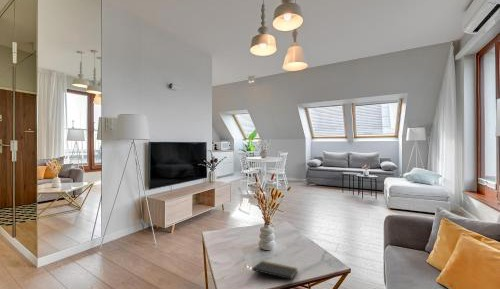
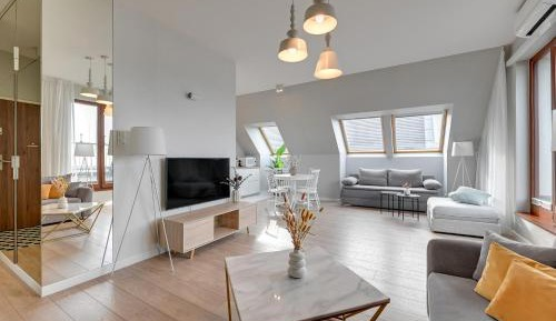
- notepad (275, 269)
